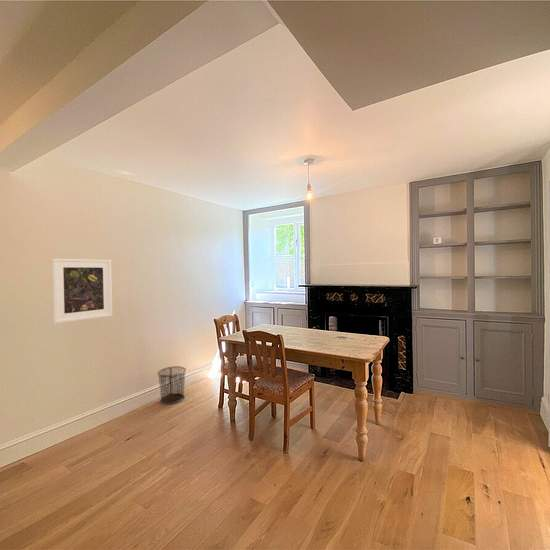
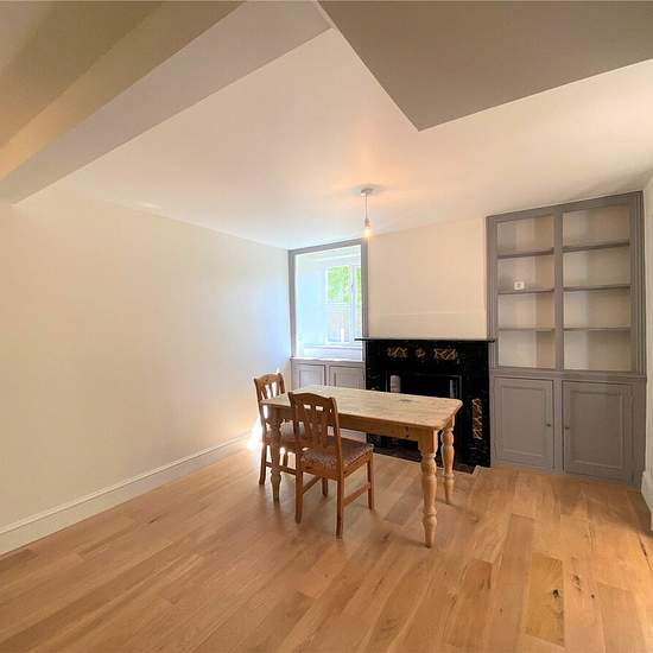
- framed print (84, 289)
- waste bin (171, 384)
